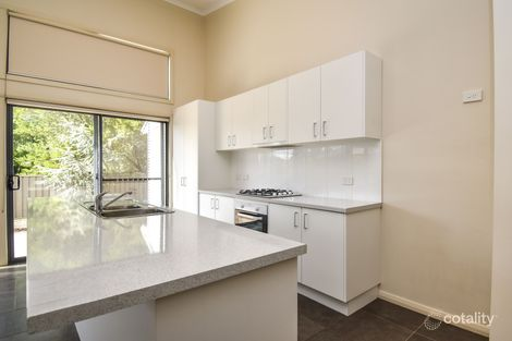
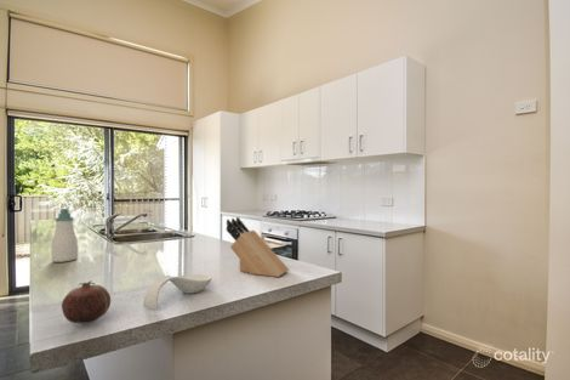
+ spoon rest (179, 284)
+ knife block (255, 244)
+ fruit (86, 301)
+ soap bottle (64, 234)
